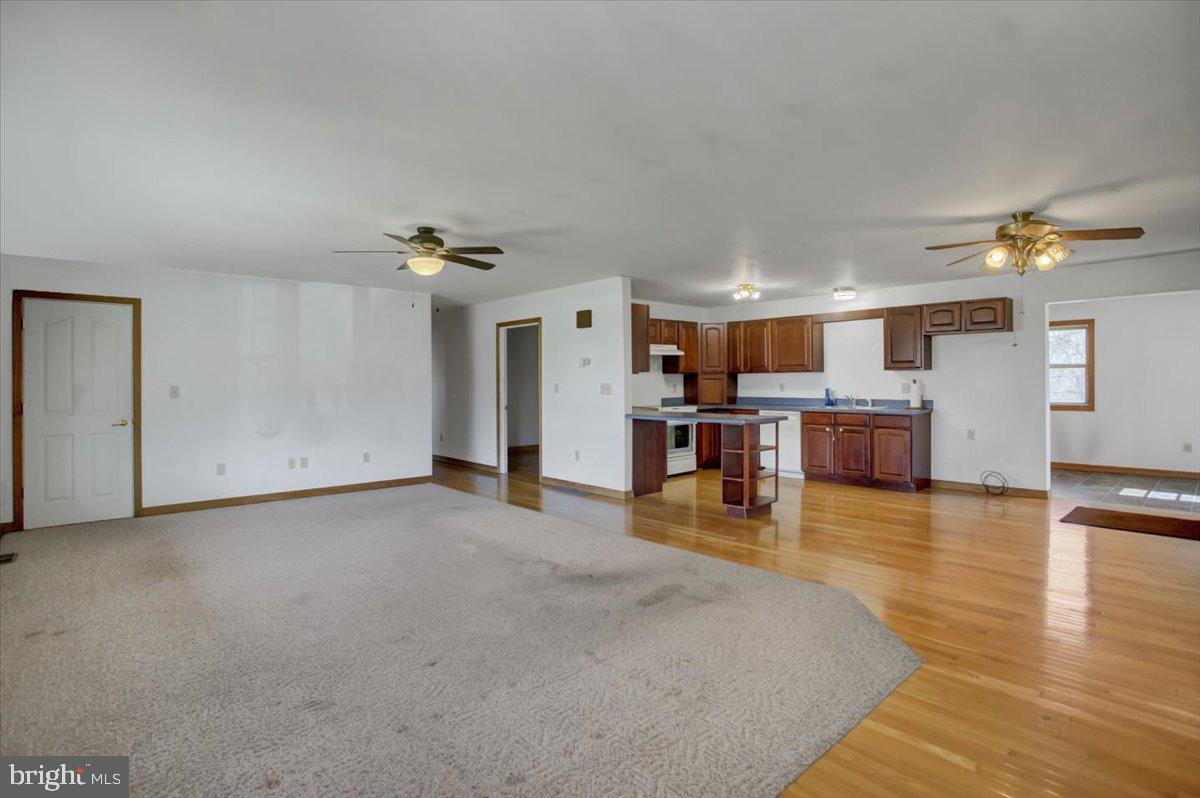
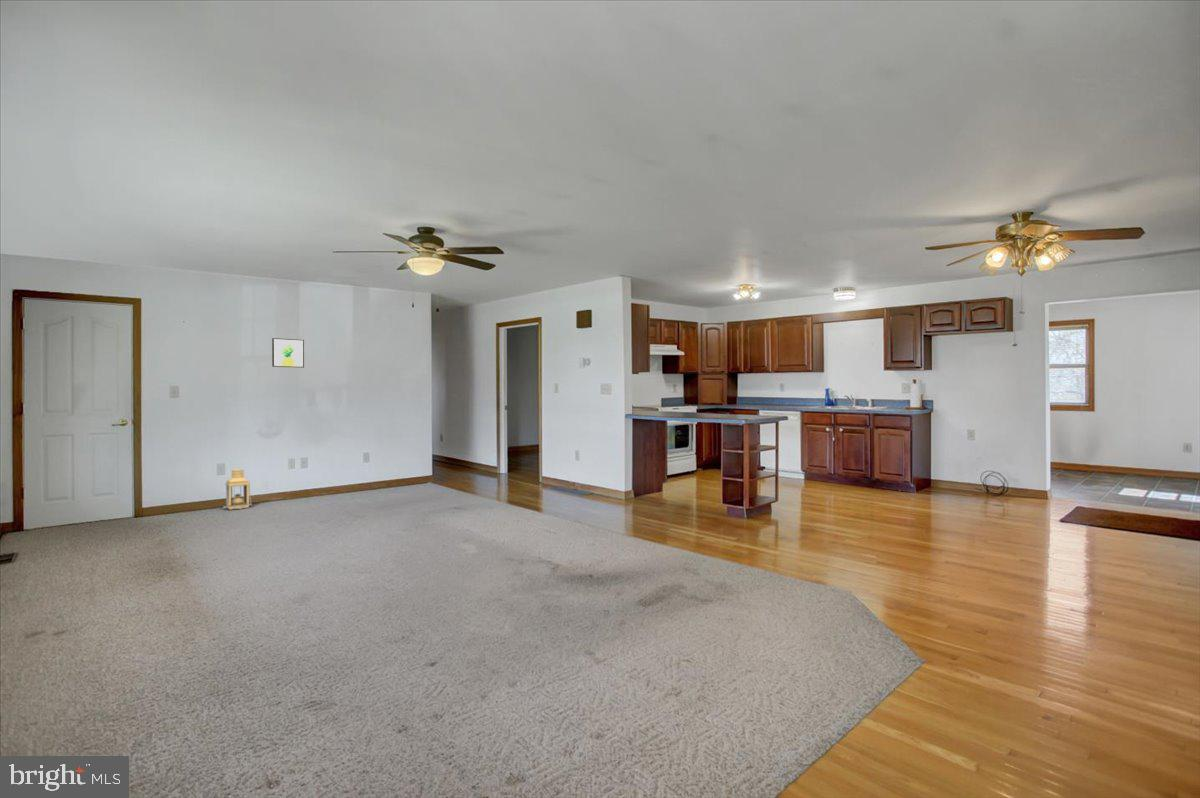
+ lantern (240, 488)
+ wall art (288, 353)
